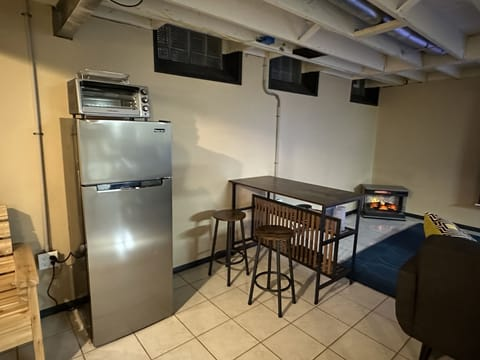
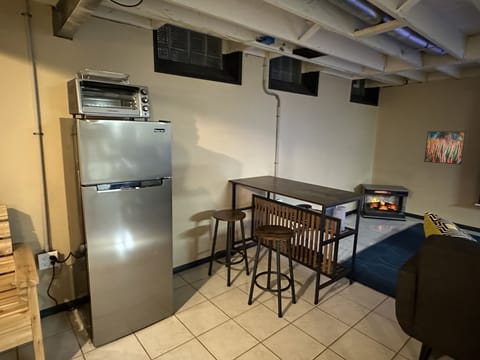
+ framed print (444, 147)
